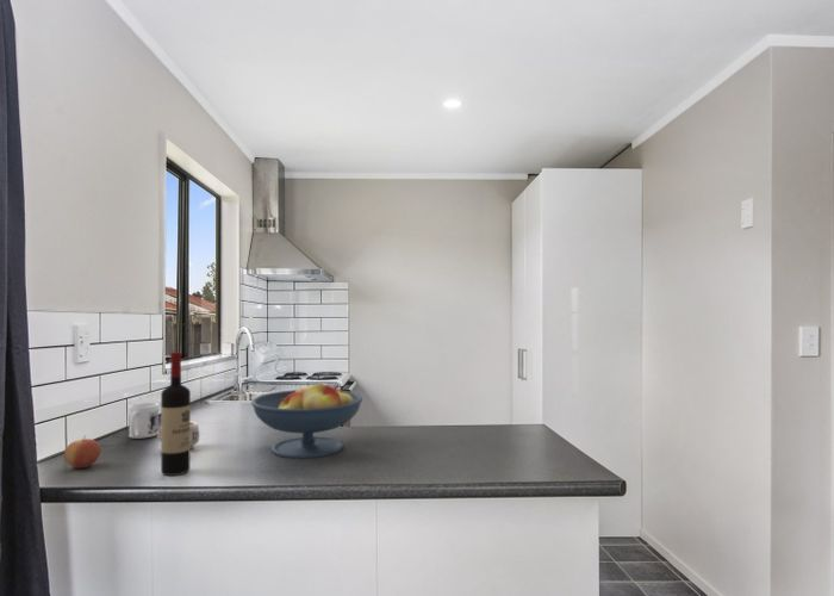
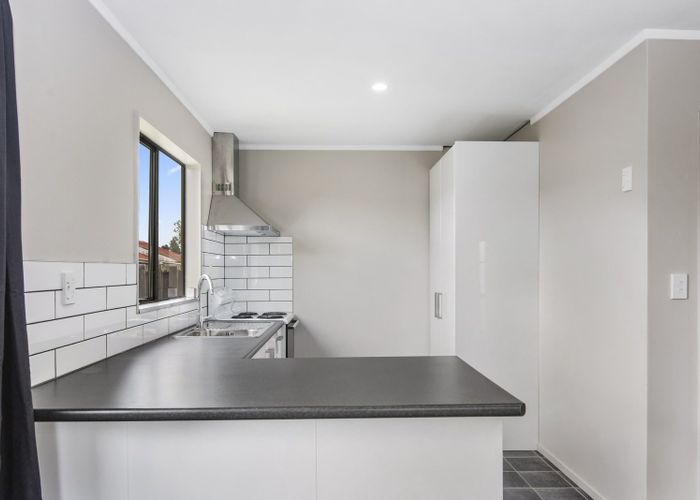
- apple (82, 451)
- fruit bowl (307, 414)
- mug (189, 436)
- wine bottle (175, 411)
- mug (141, 421)
